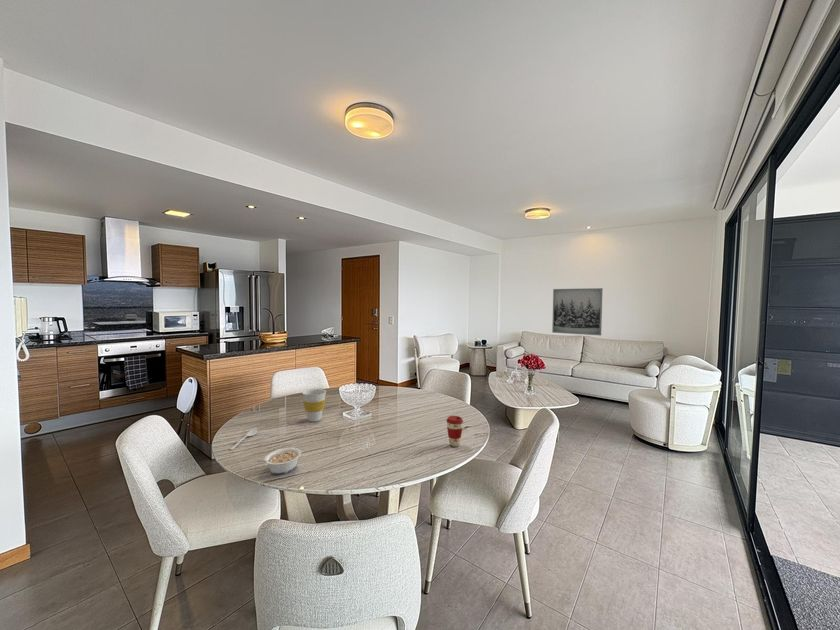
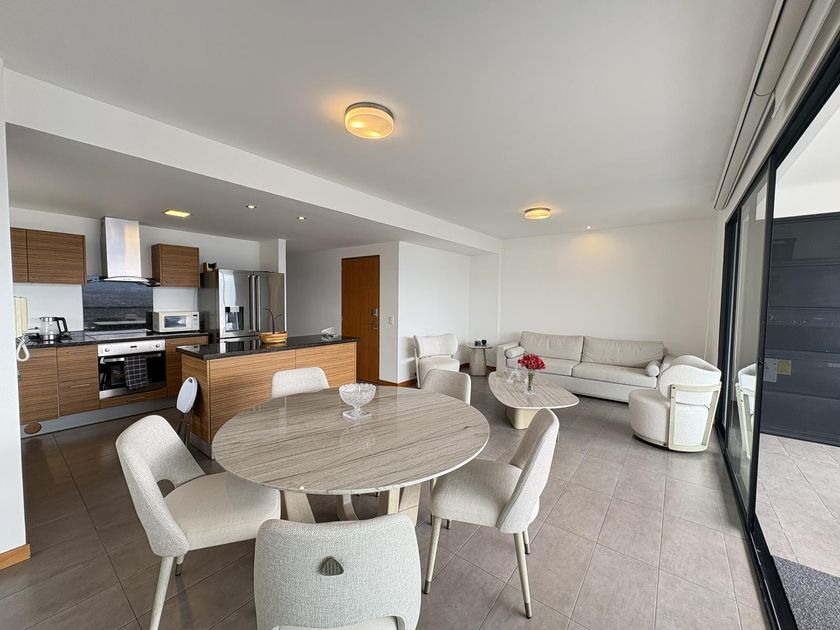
- wall art (576, 311)
- spoon (243, 438)
- coffee cup (454, 431)
- cup (314, 405)
- legume (282, 461)
